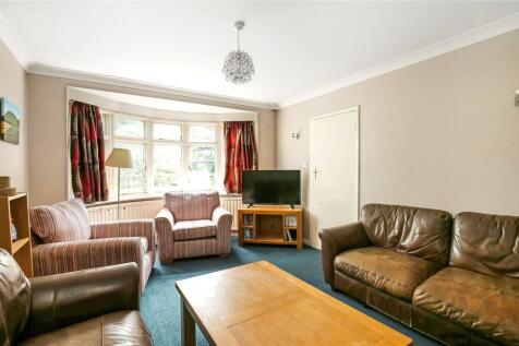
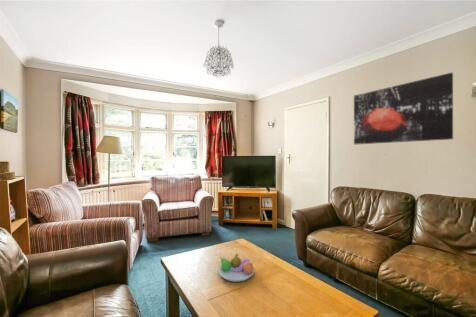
+ wall art (395, 114)
+ fruit bowl (235, 265)
